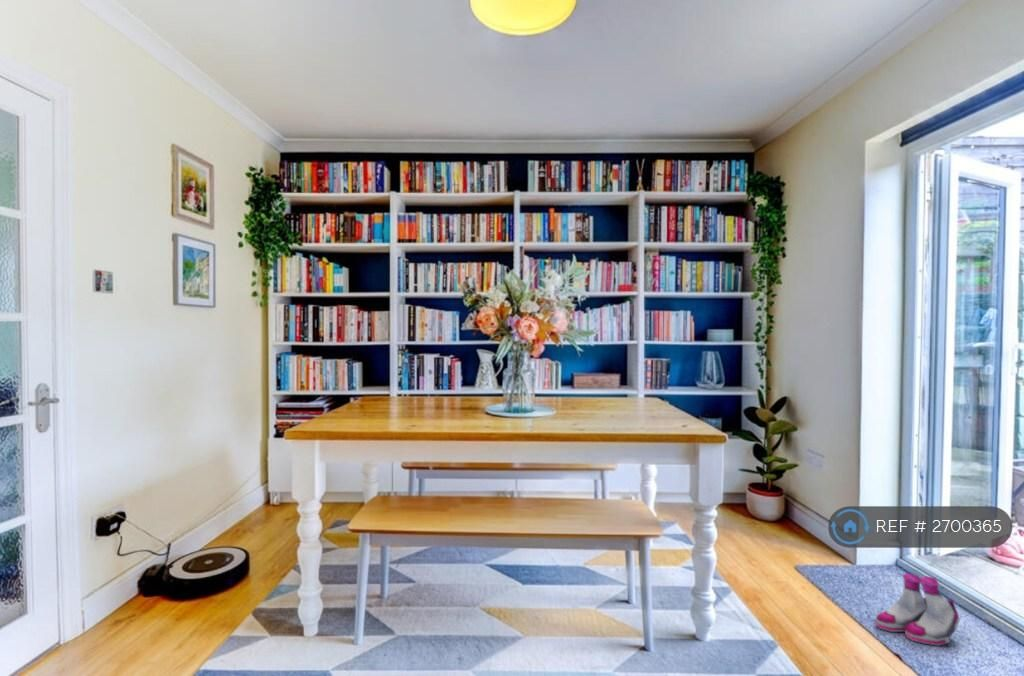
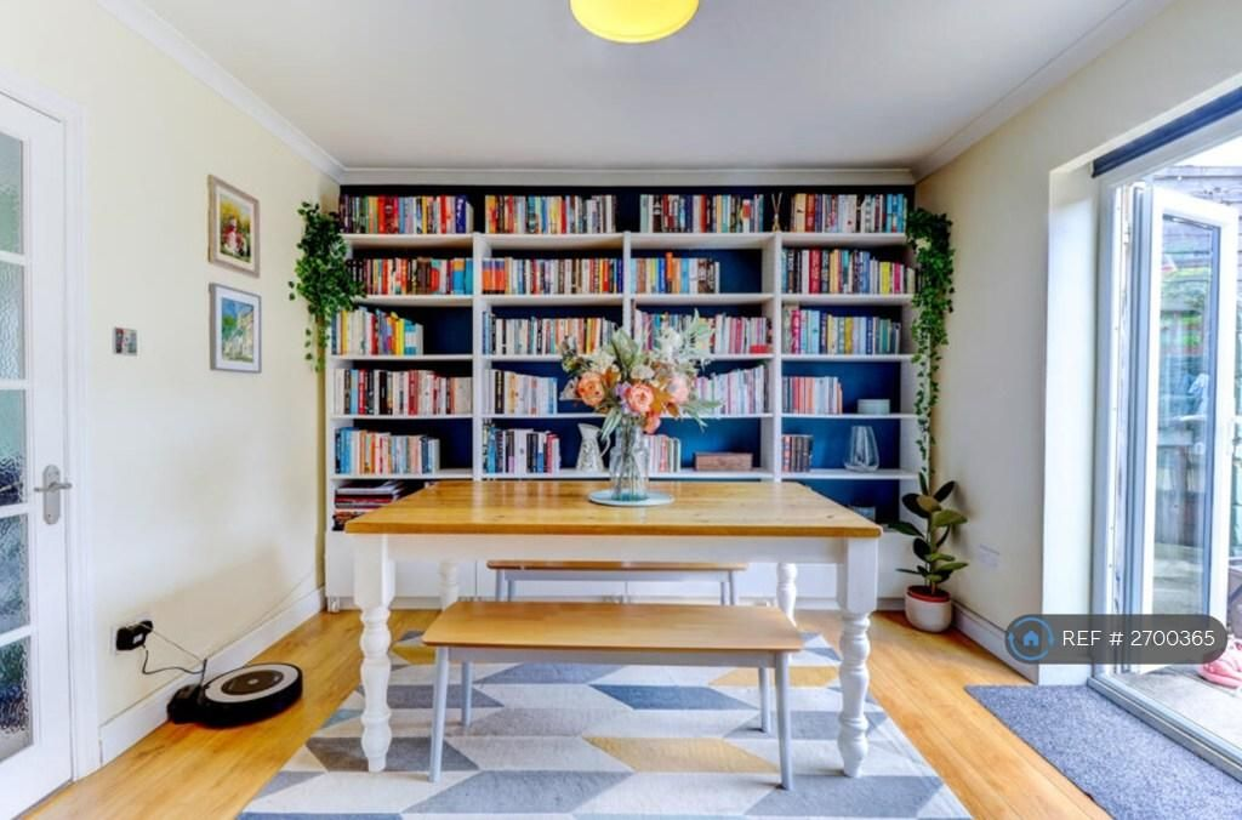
- boots (916, 603)
